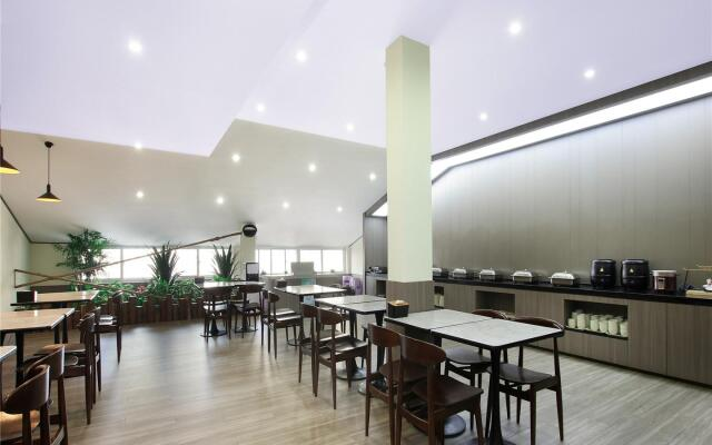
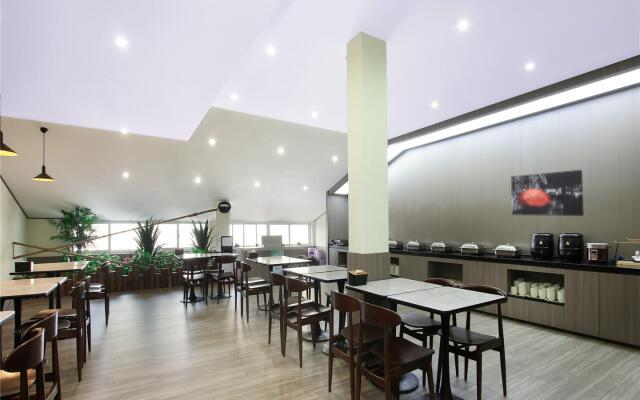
+ wall art (544, 194)
